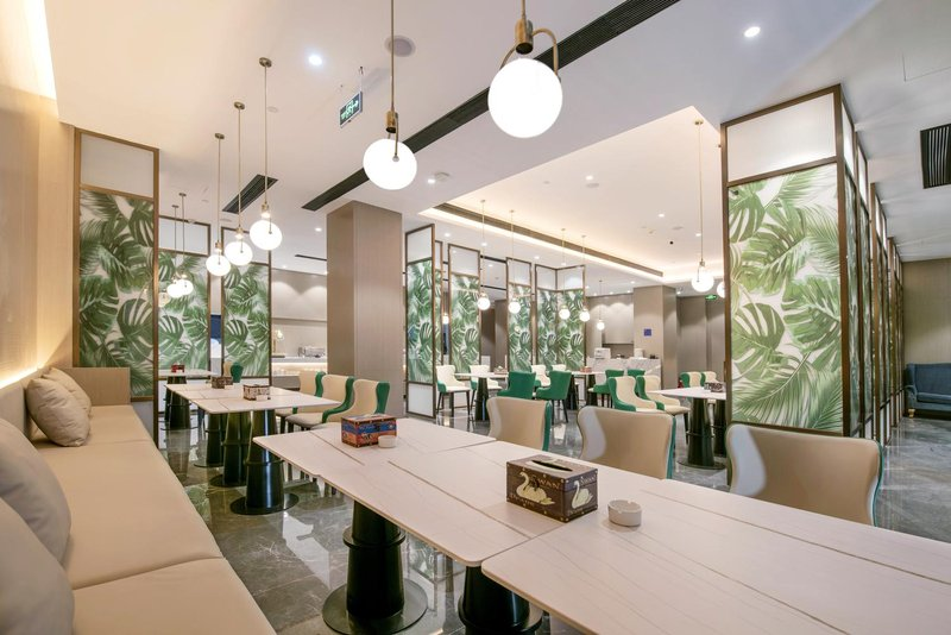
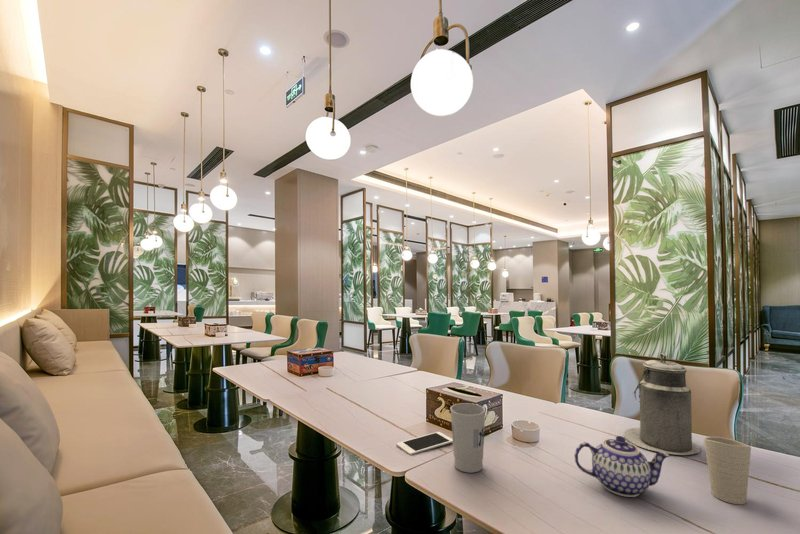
+ teapot (620, 462)
+ cell phone (425, 442)
+ canister (659, 397)
+ cup (727, 467)
+ cup (468, 437)
